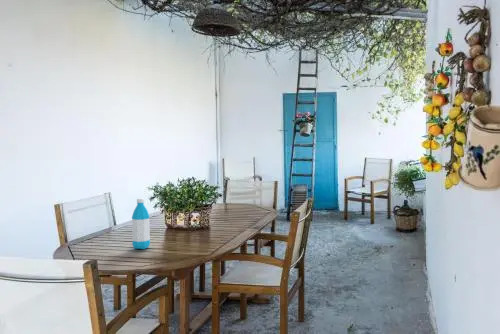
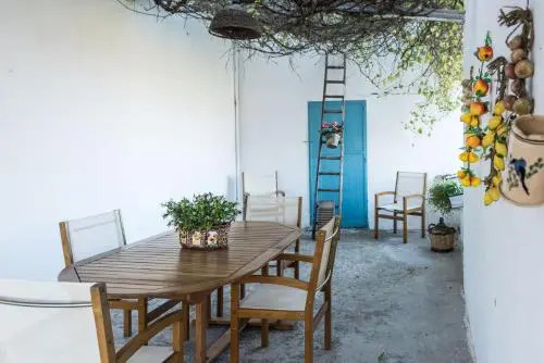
- water bottle (140, 223)
